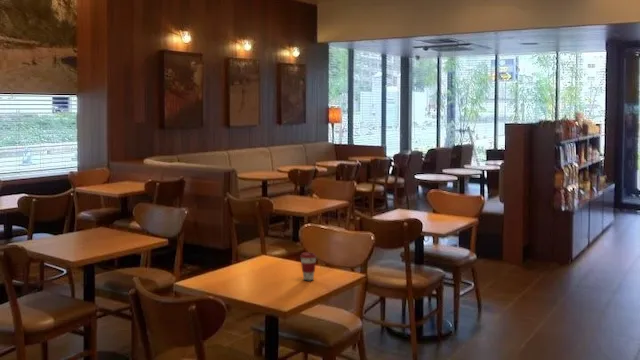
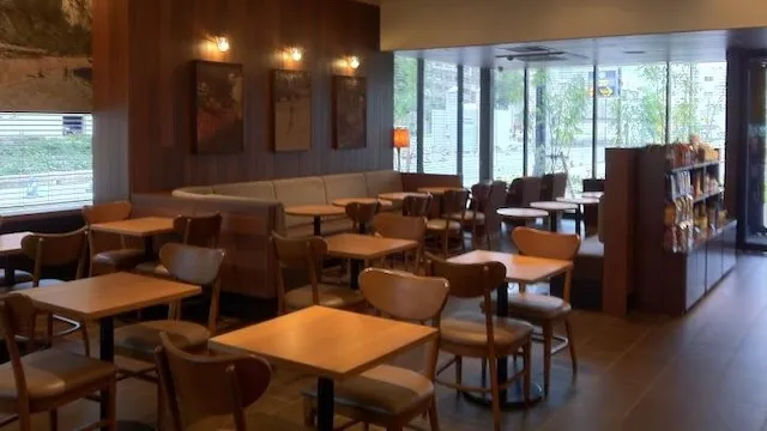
- coffee cup (308, 266)
